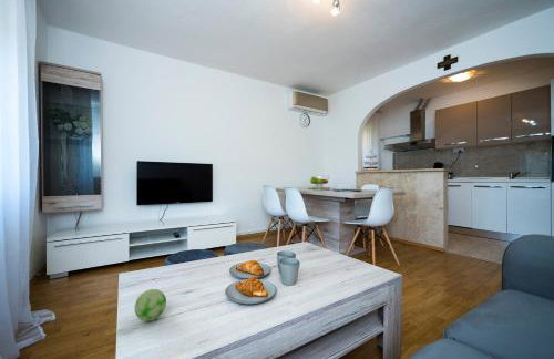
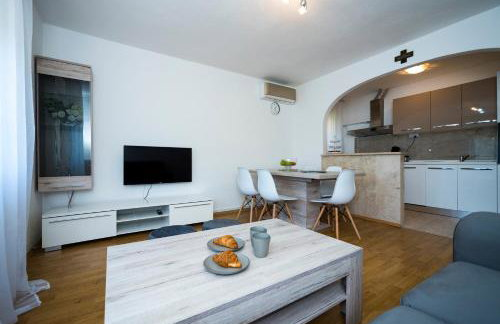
- decorative ball (151, 304)
